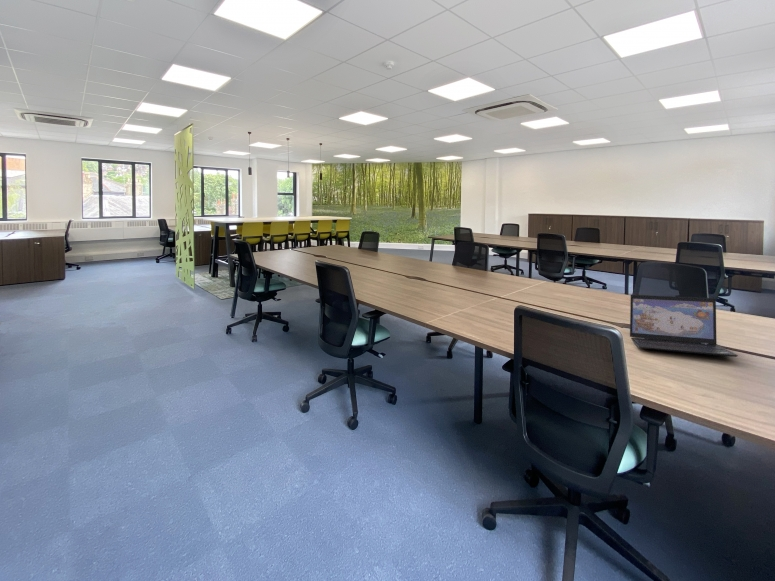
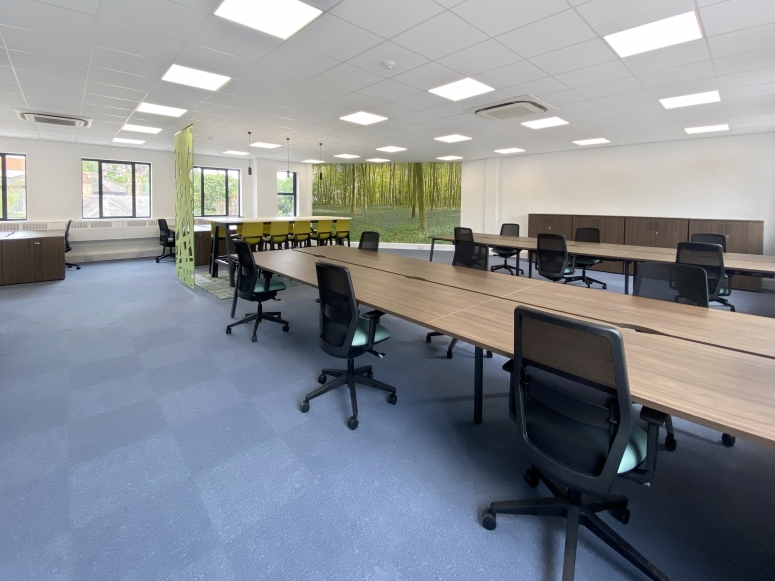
- laptop (678, 322)
